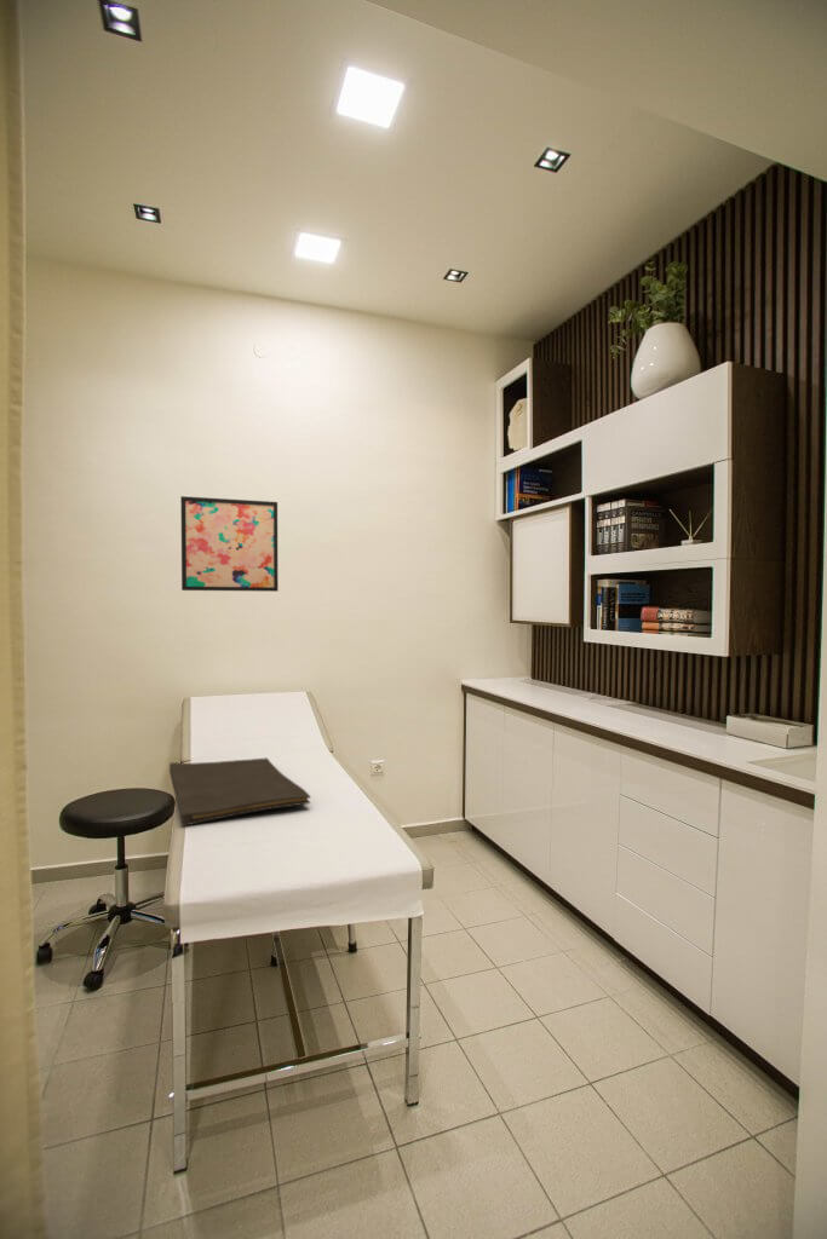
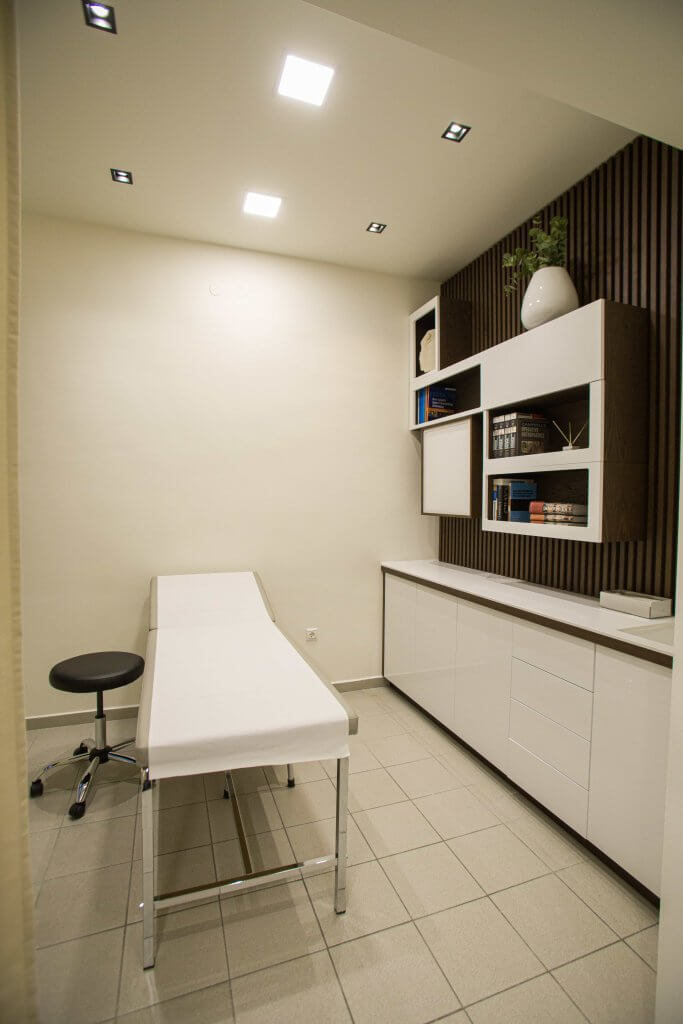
- wall art (230, 544)
- hand towel (234, 783)
